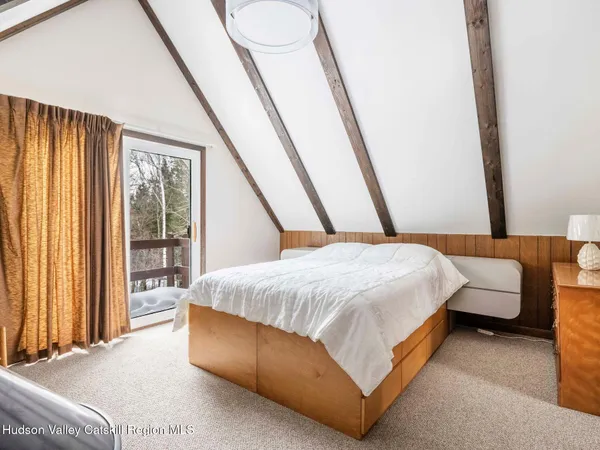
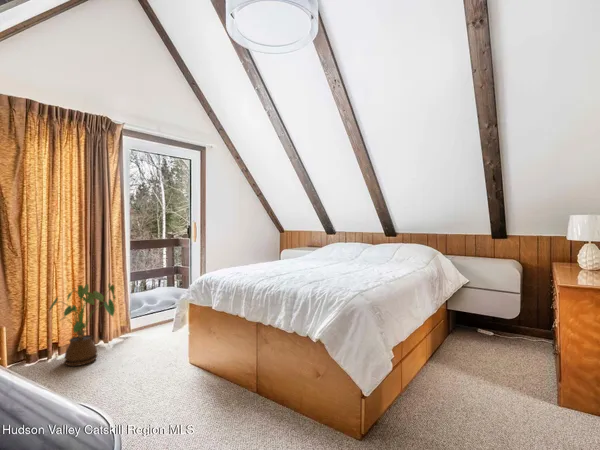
+ house plant (86, 323)
